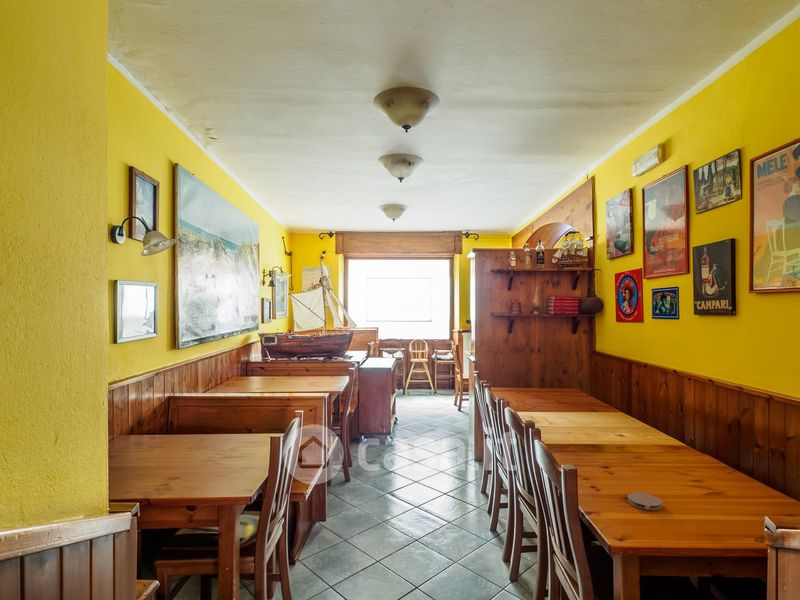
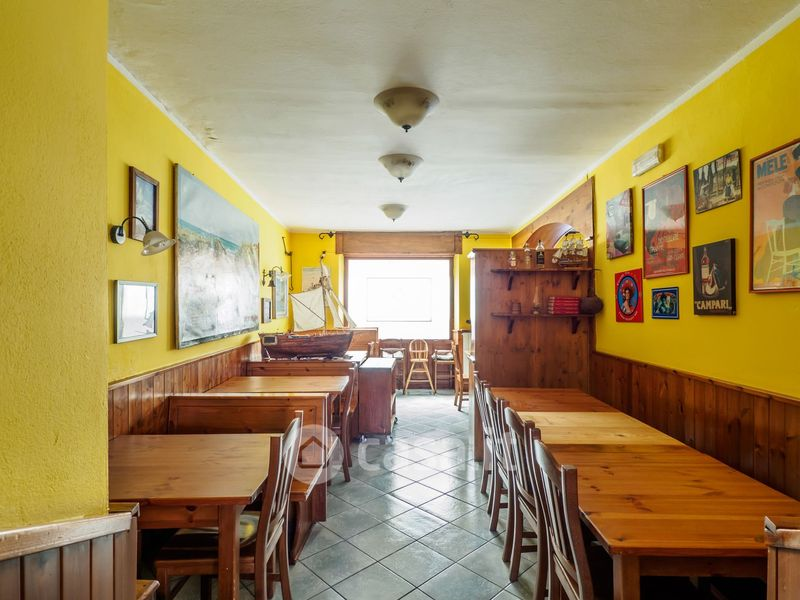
- coaster (644, 501)
